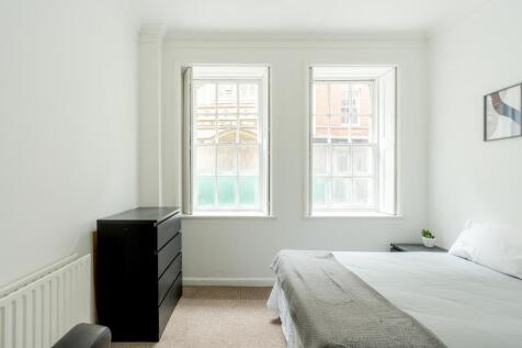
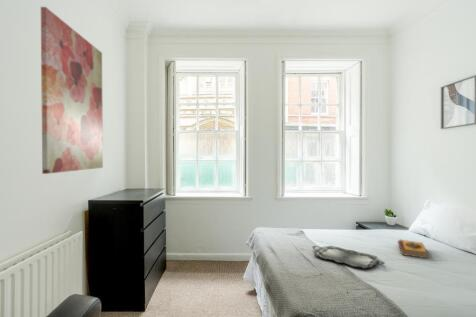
+ wall art (77, 102)
+ serving tray (345, 255)
+ hardback book (411, 248)
